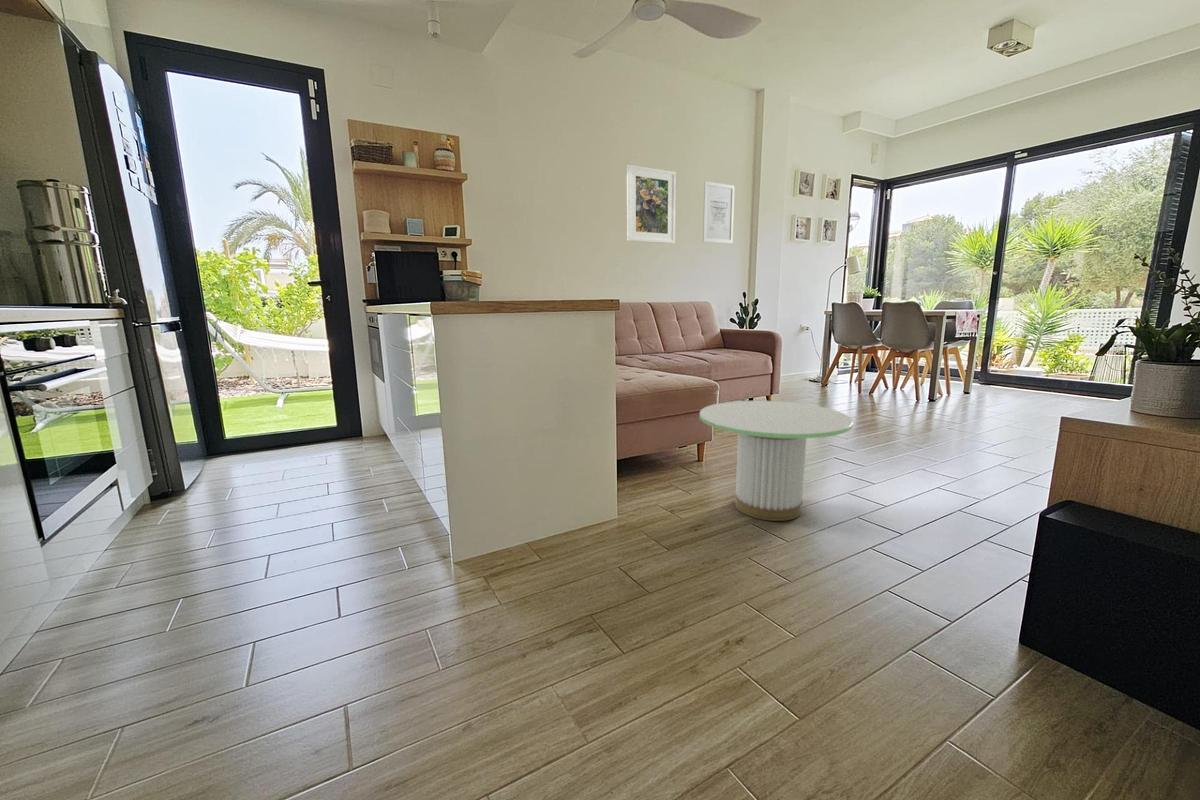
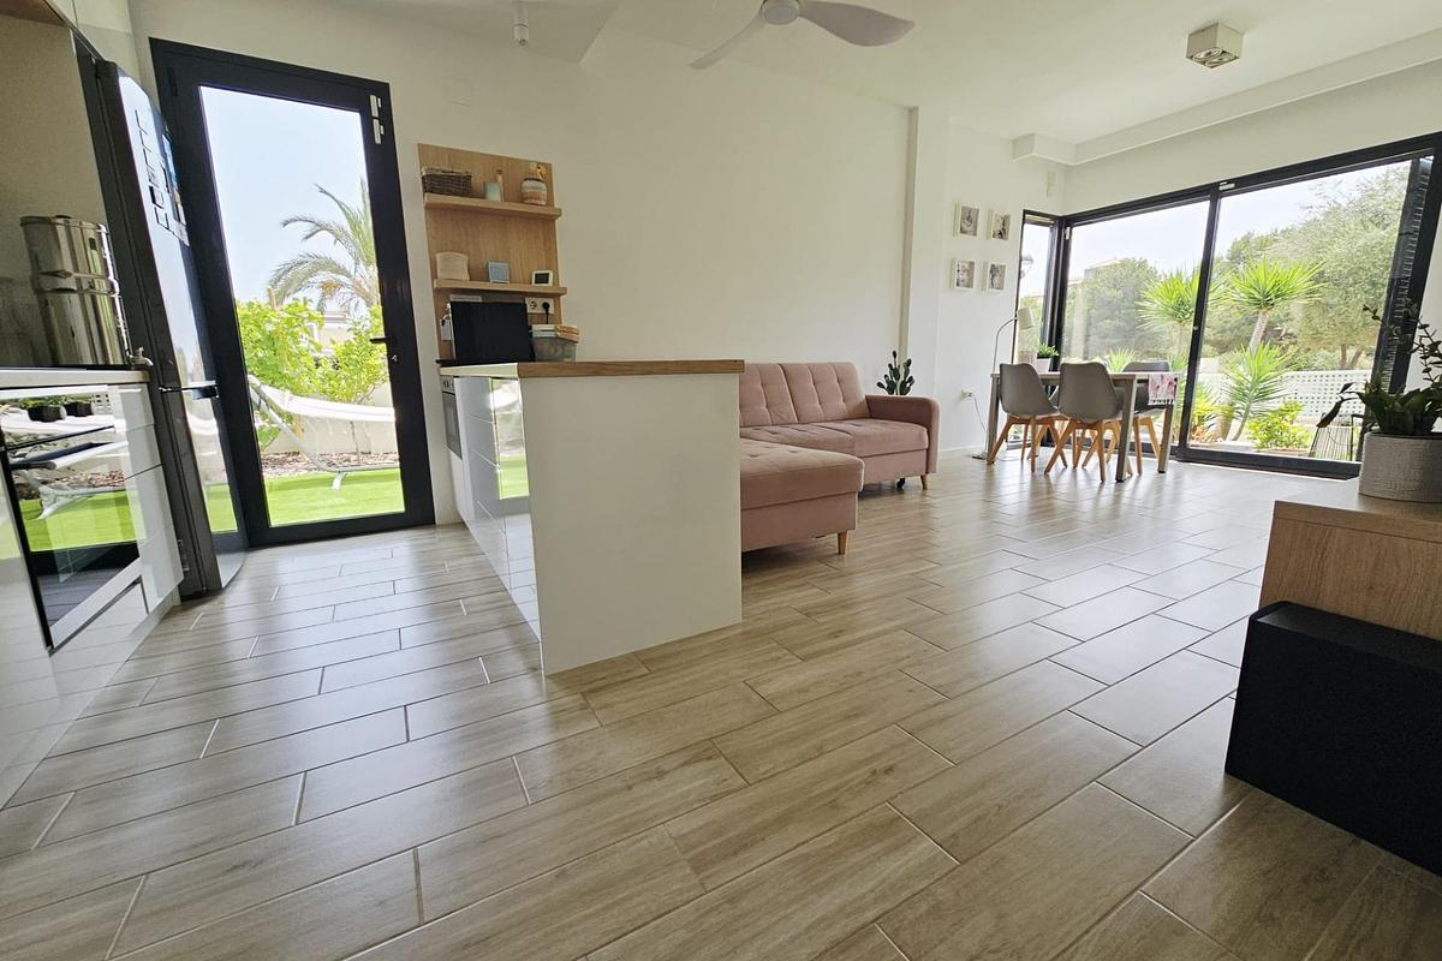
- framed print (651, 205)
- side table (769, 462)
- wall art (718, 213)
